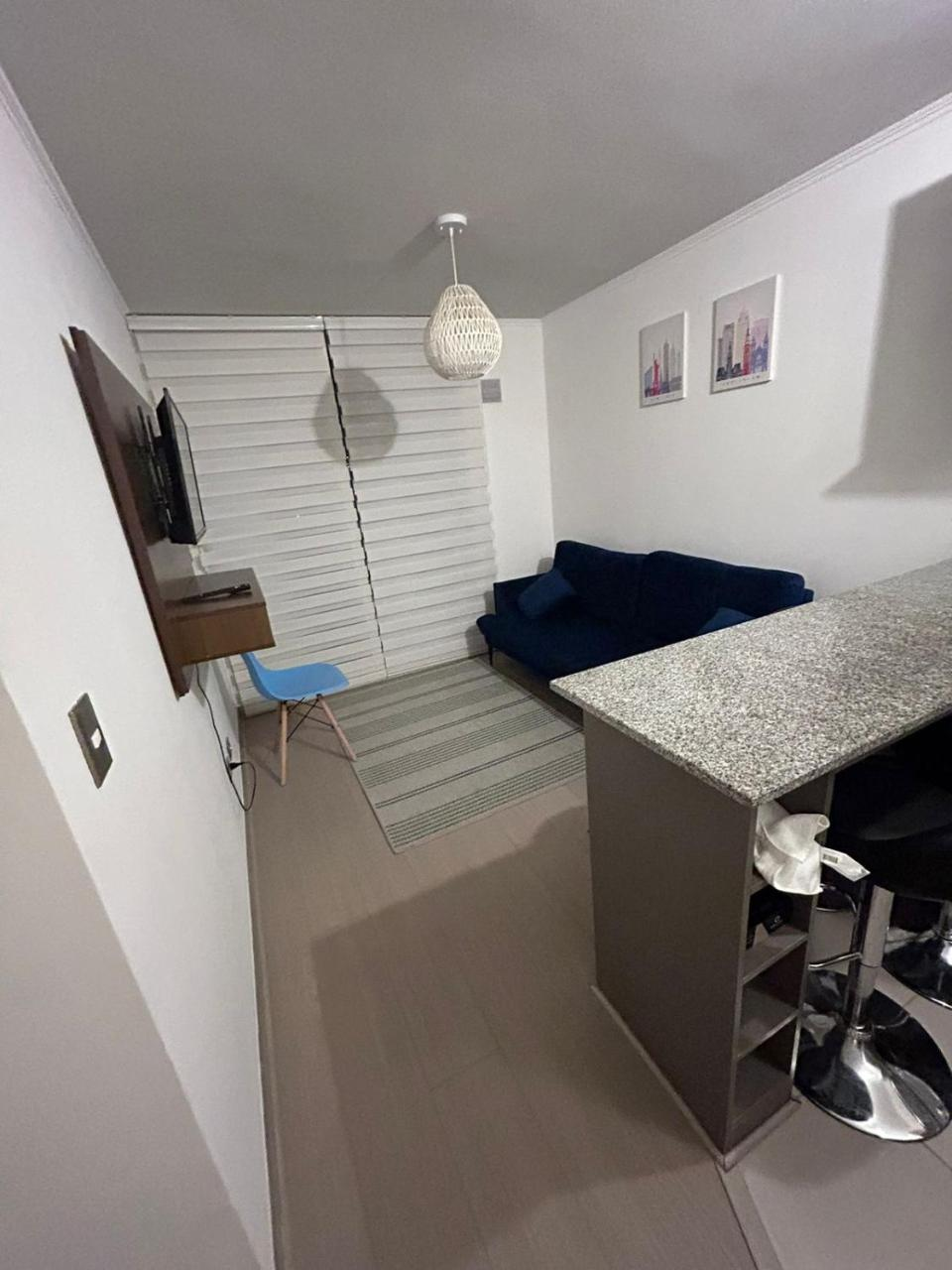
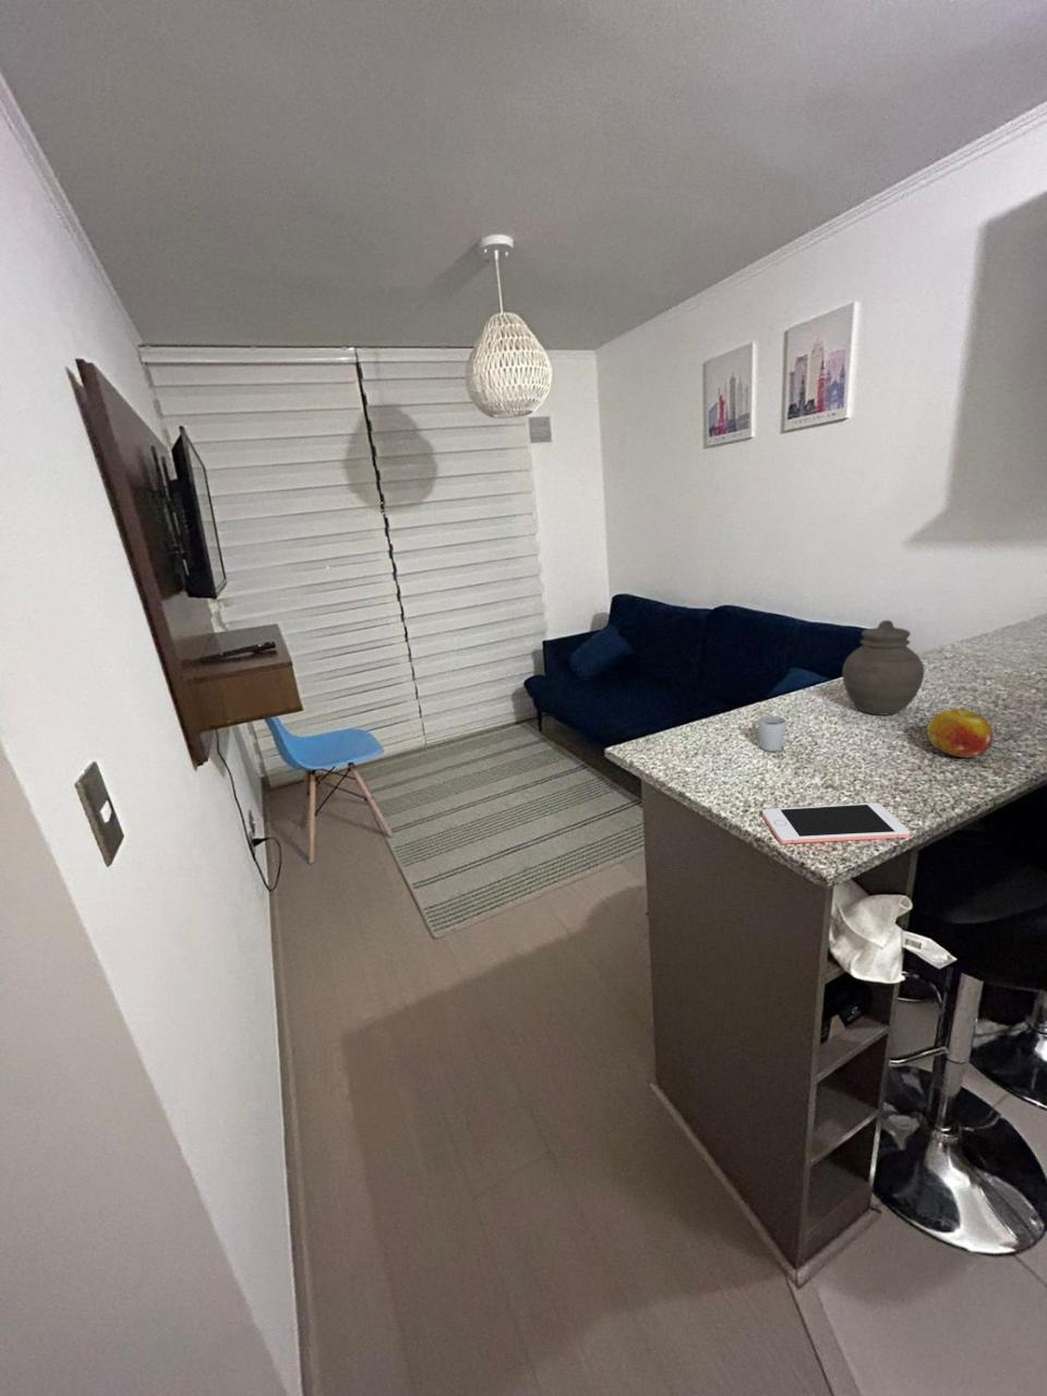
+ fruit (960, 733)
+ jar (882, 665)
+ cell phone (831, 822)
+ cup (768, 723)
